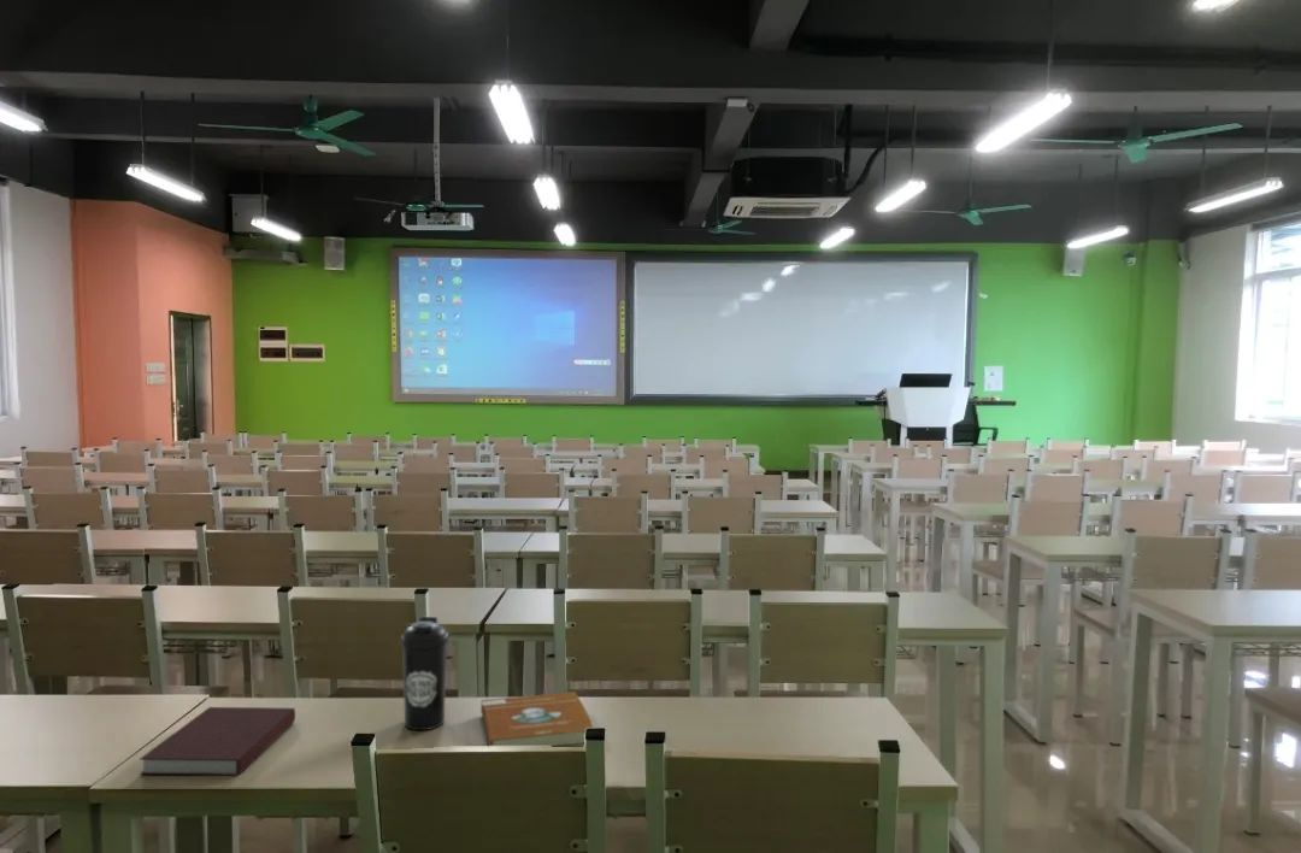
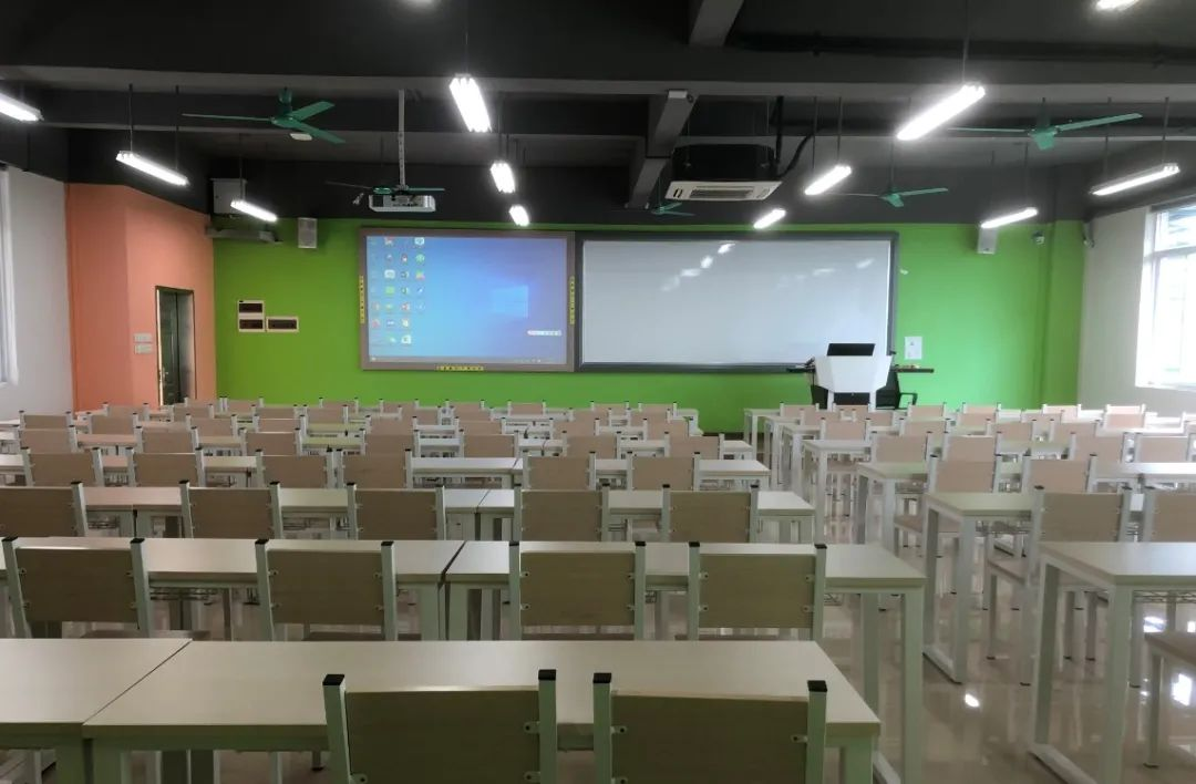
- notebook (223, 739)
- water bottle (424, 671)
- book (535, 719)
